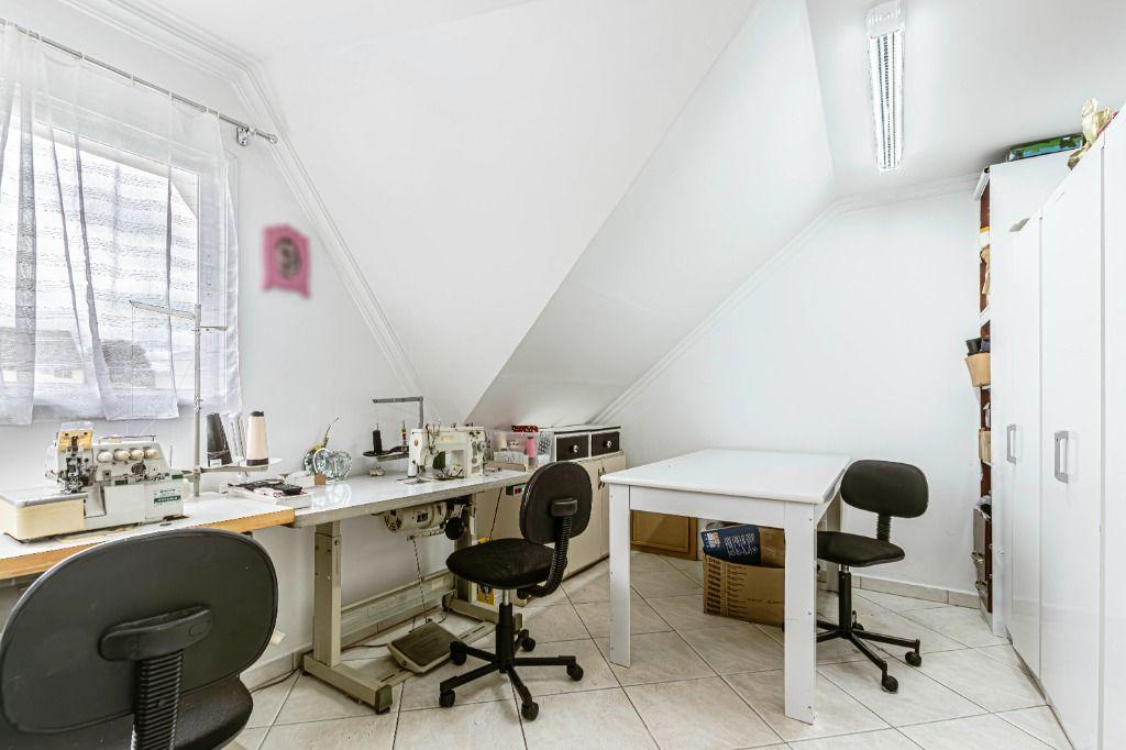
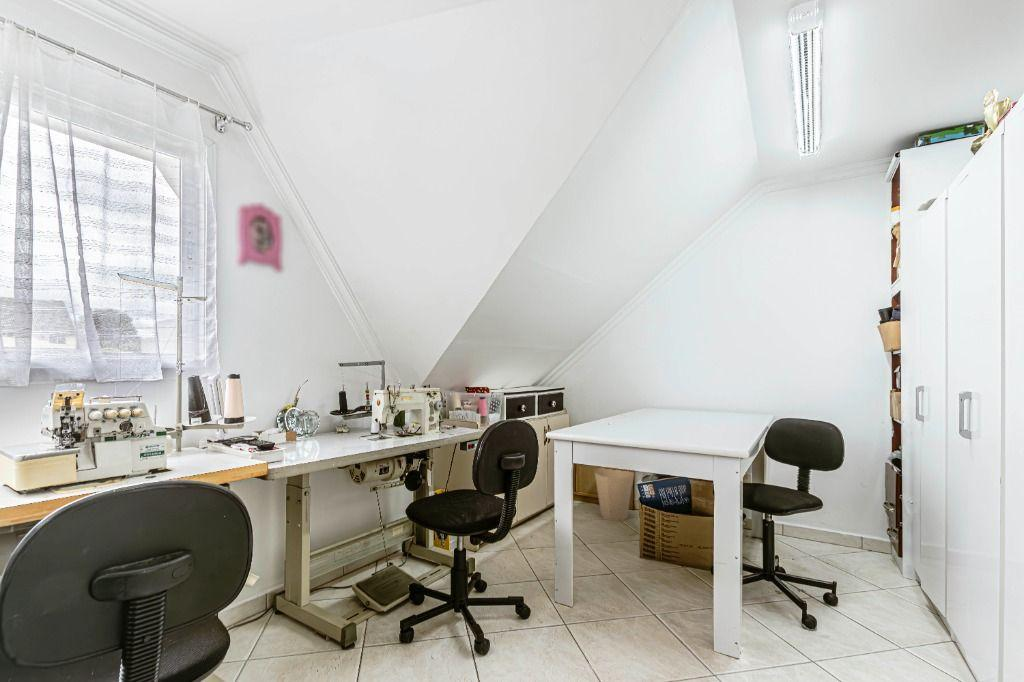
+ trash can (614, 494)
